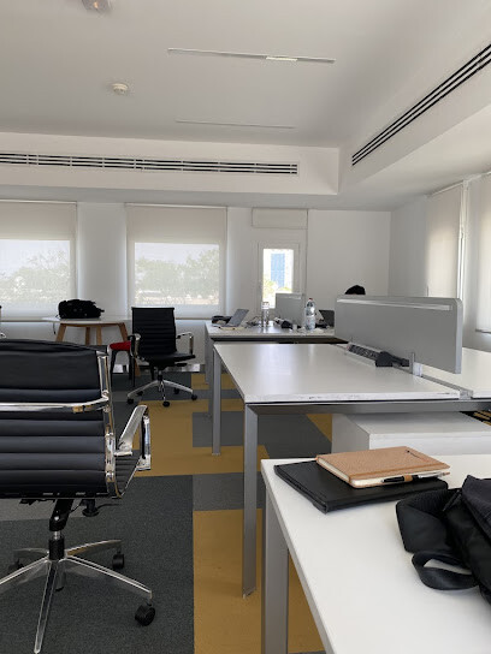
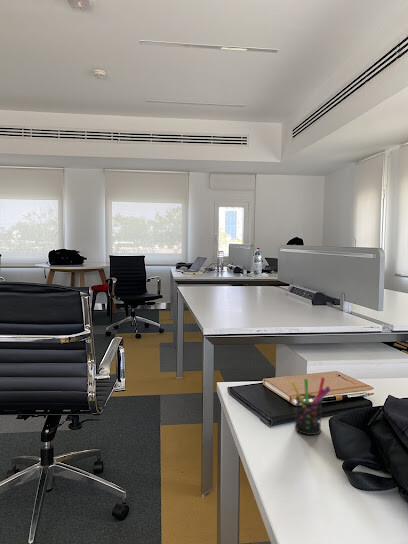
+ pen holder (309, 401)
